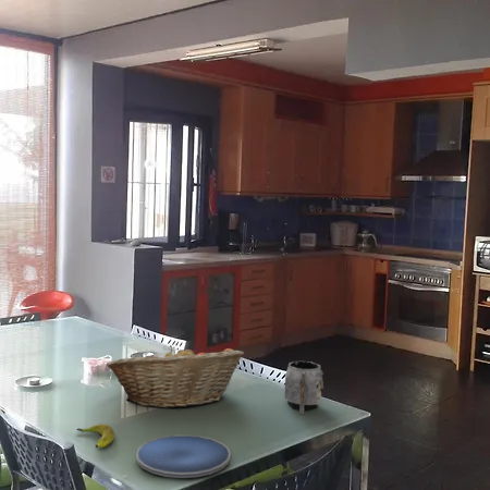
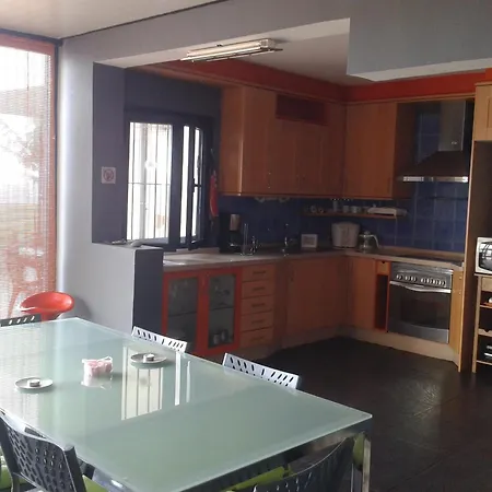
- banana (100, 433)
- mug (303, 387)
- plate (183, 456)
- fruit basket (176, 369)
